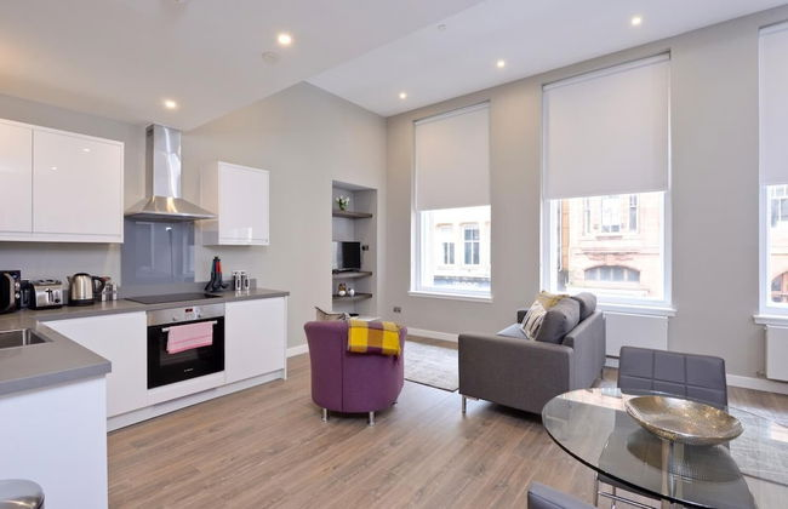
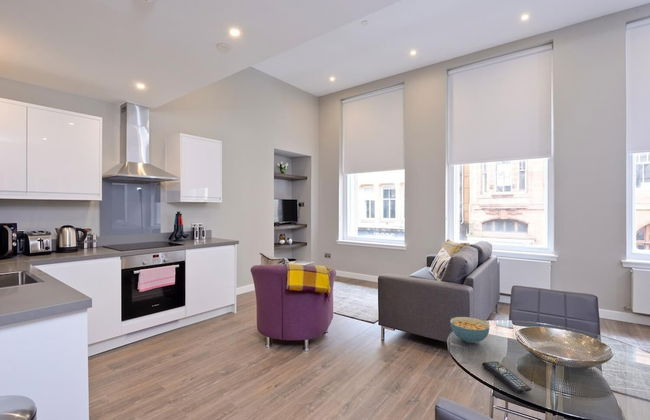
+ remote control (504, 375)
+ cereal bowl (469, 332)
